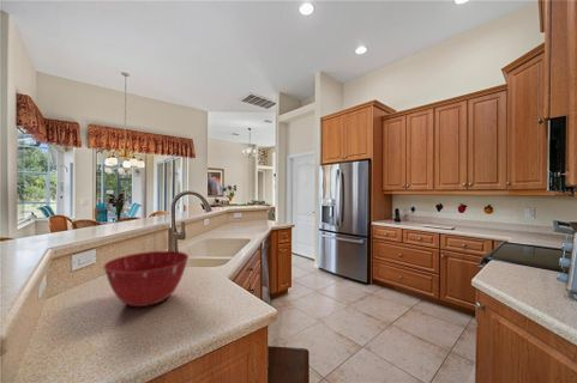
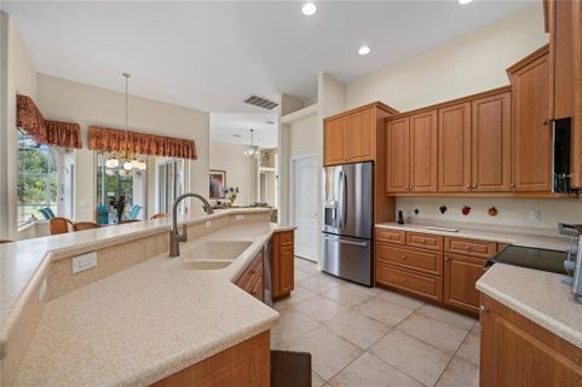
- mixing bowl (149, 278)
